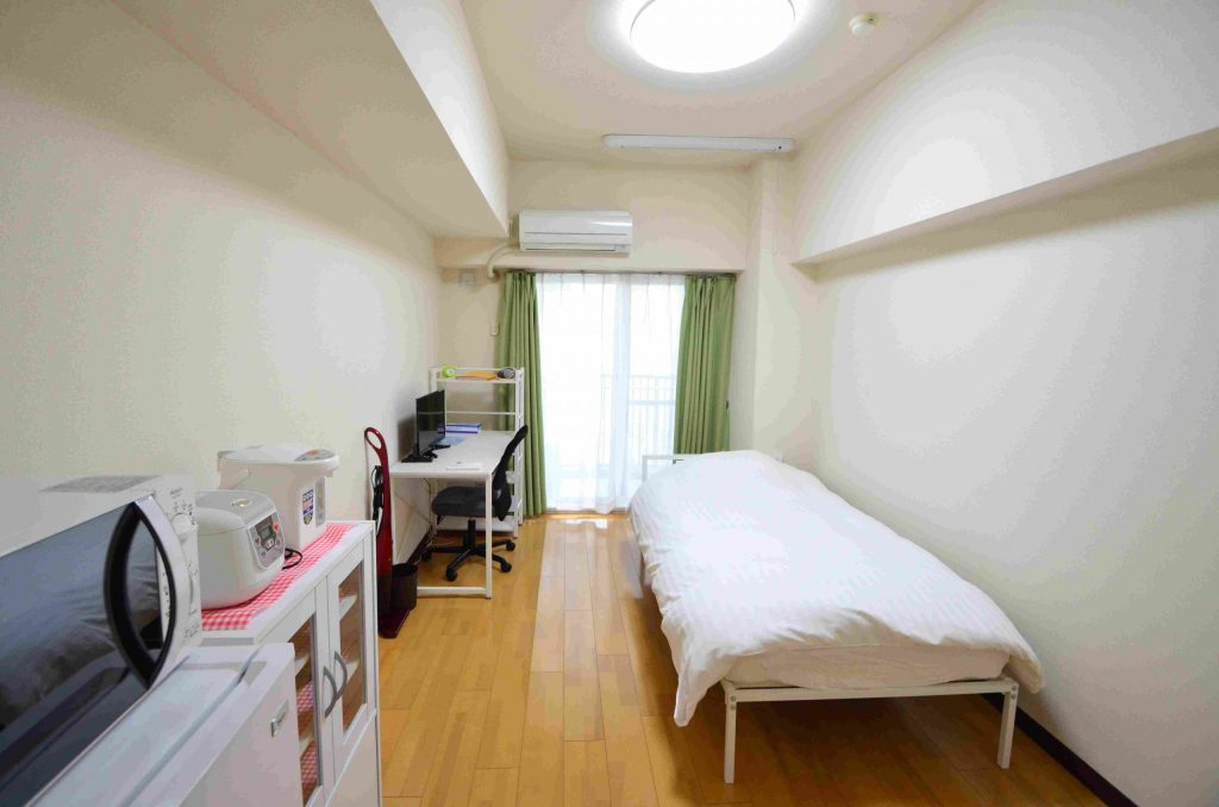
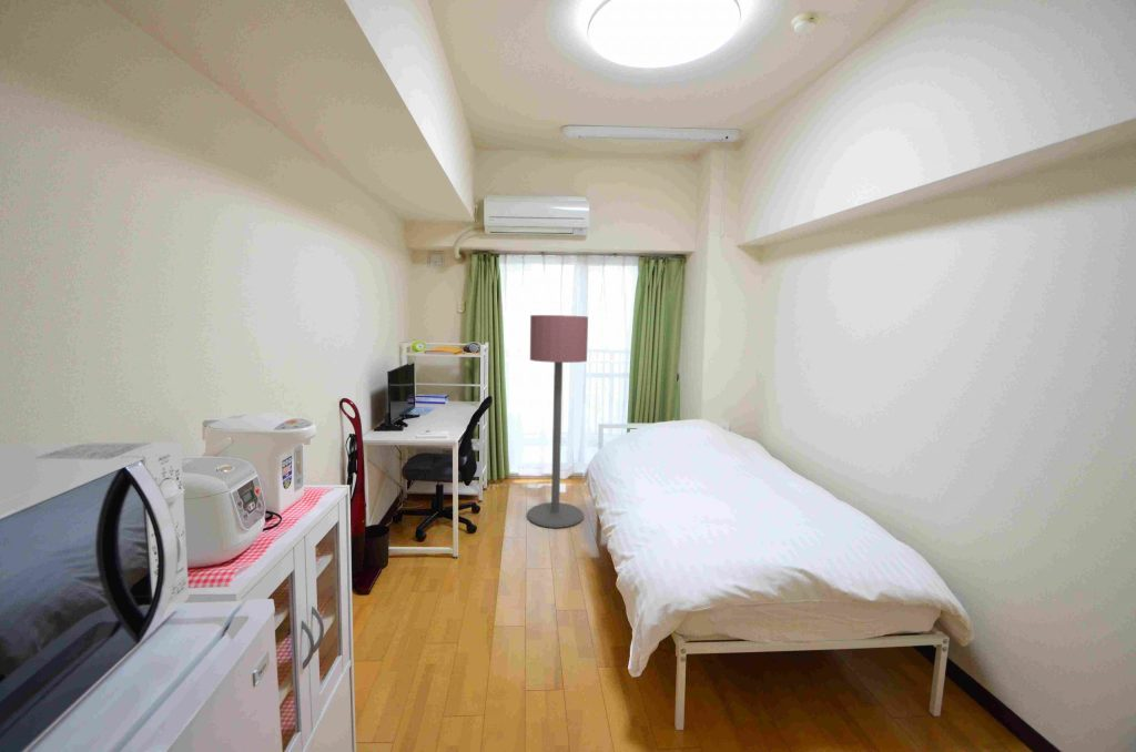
+ floor lamp (557, 417)
